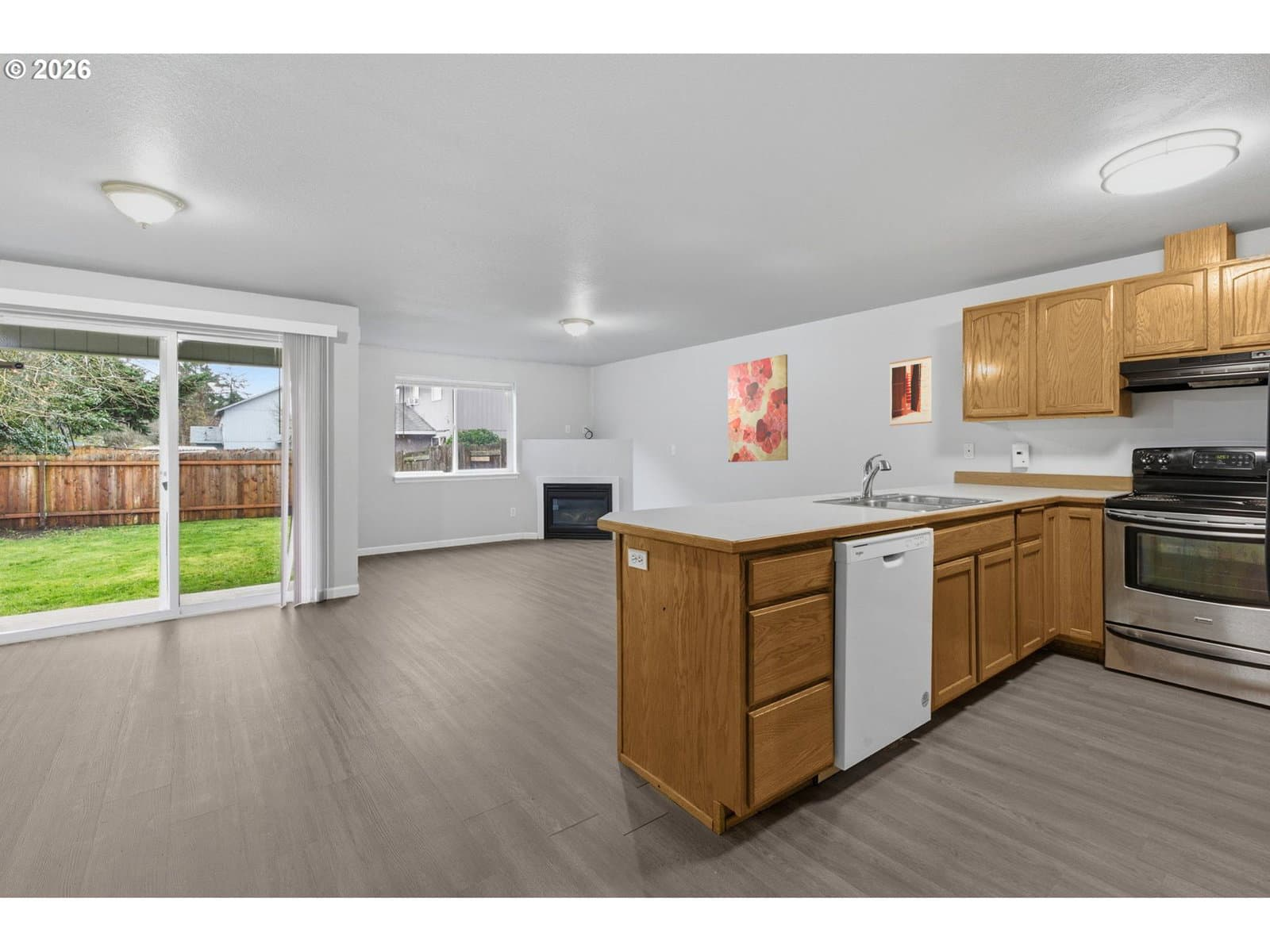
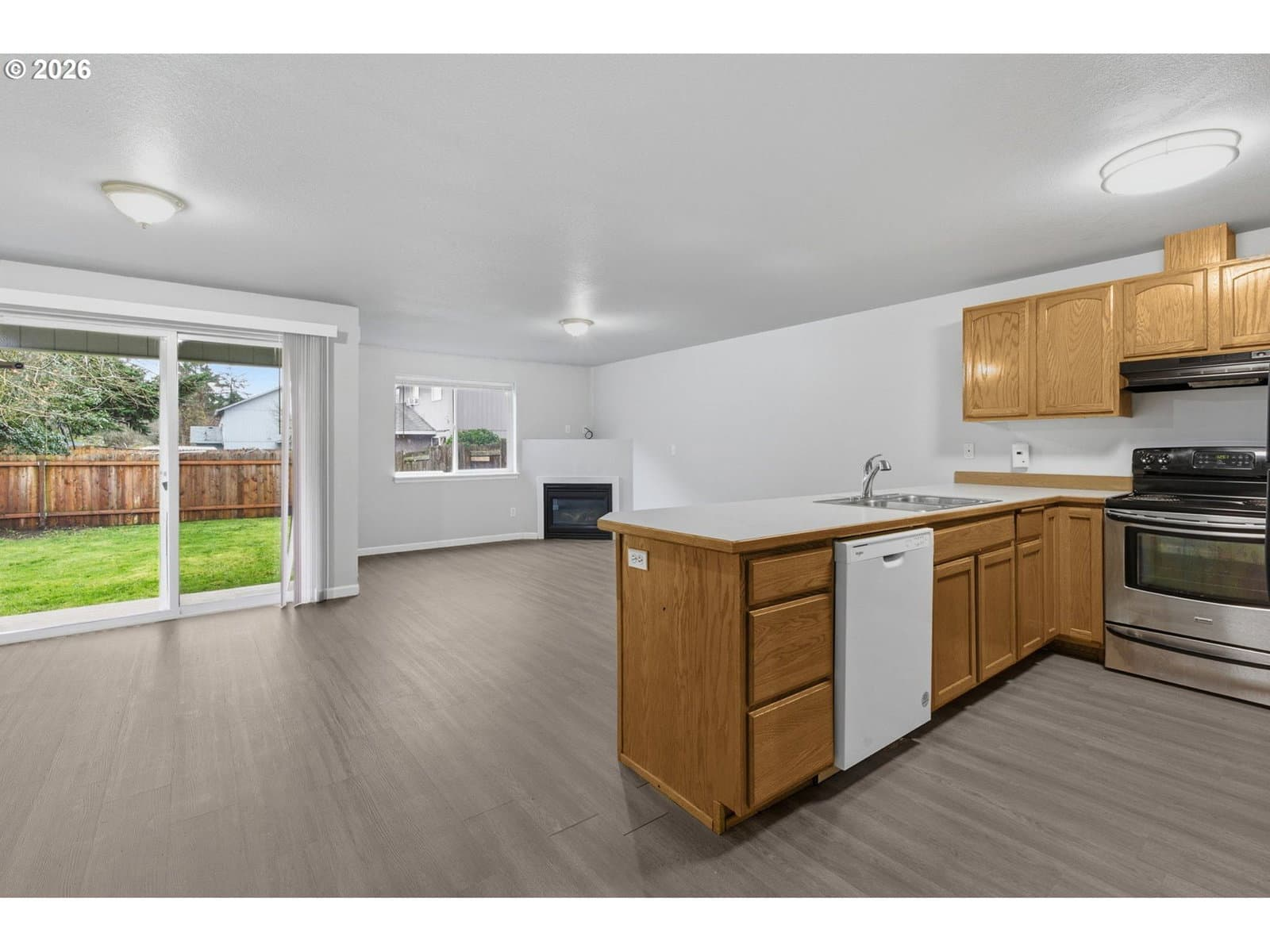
- wall art (910, 392)
- wall art (756, 411)
